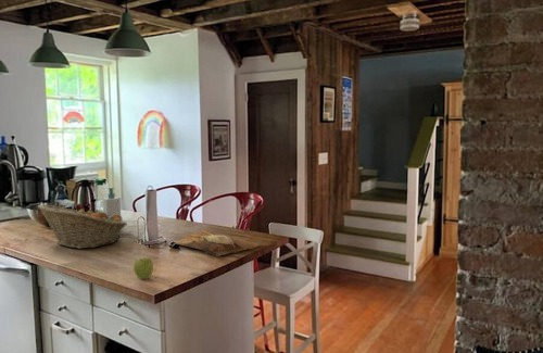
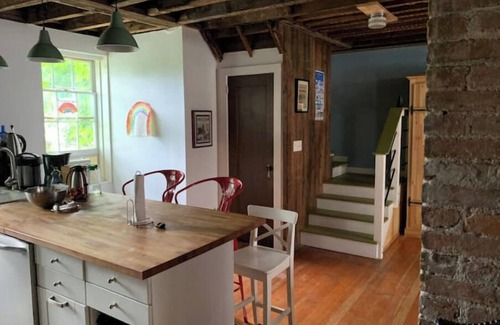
- apple (143, 267)
- soap bottle (111, 204)
- fruit basket (83, 222)
- cutting board (216, 239)
